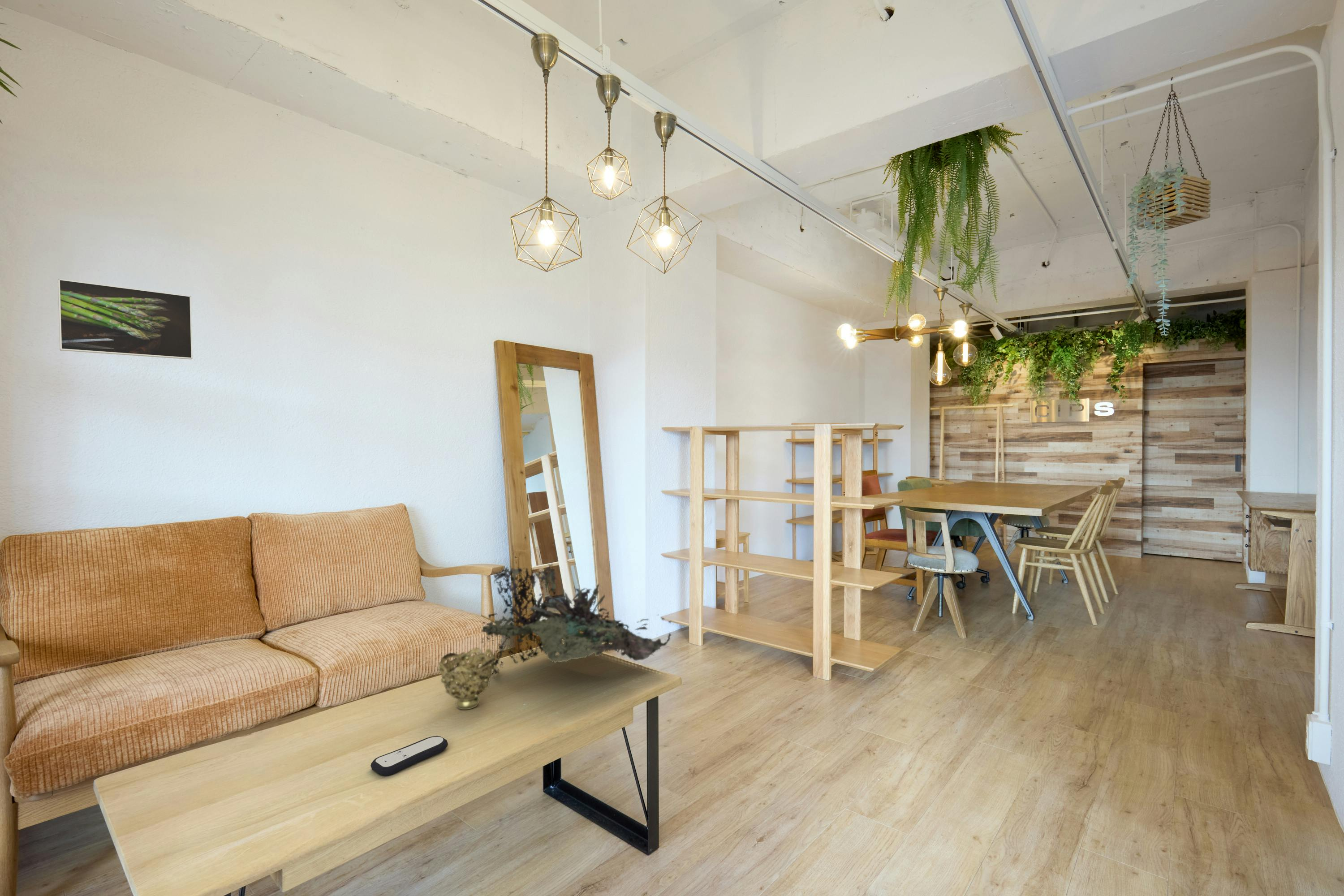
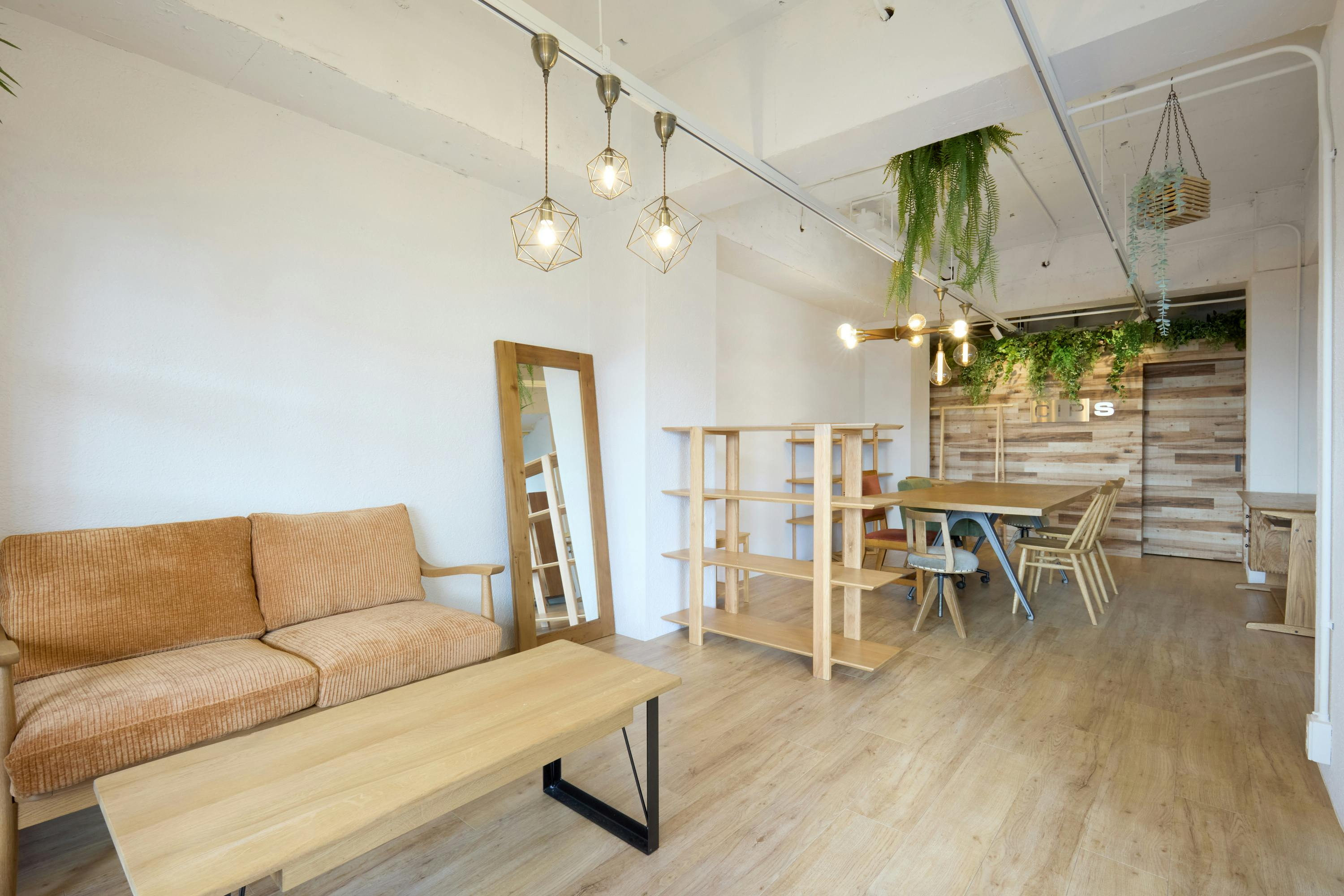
- plant (575, 620)
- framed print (129, 322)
- decorative bowl (467, 681)
- remote control (411, 754)
